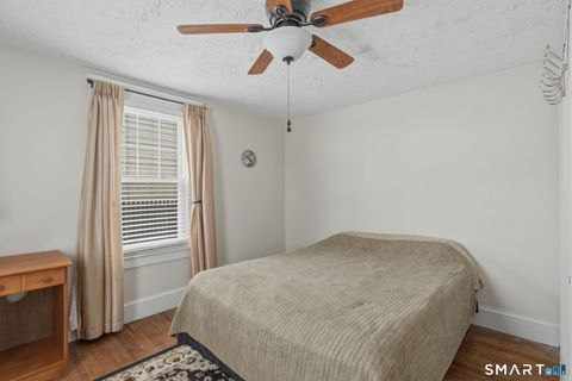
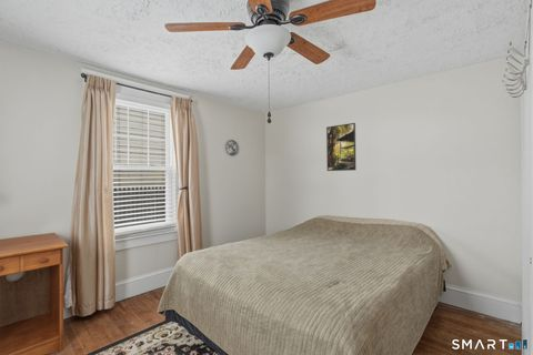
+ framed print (340, 148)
